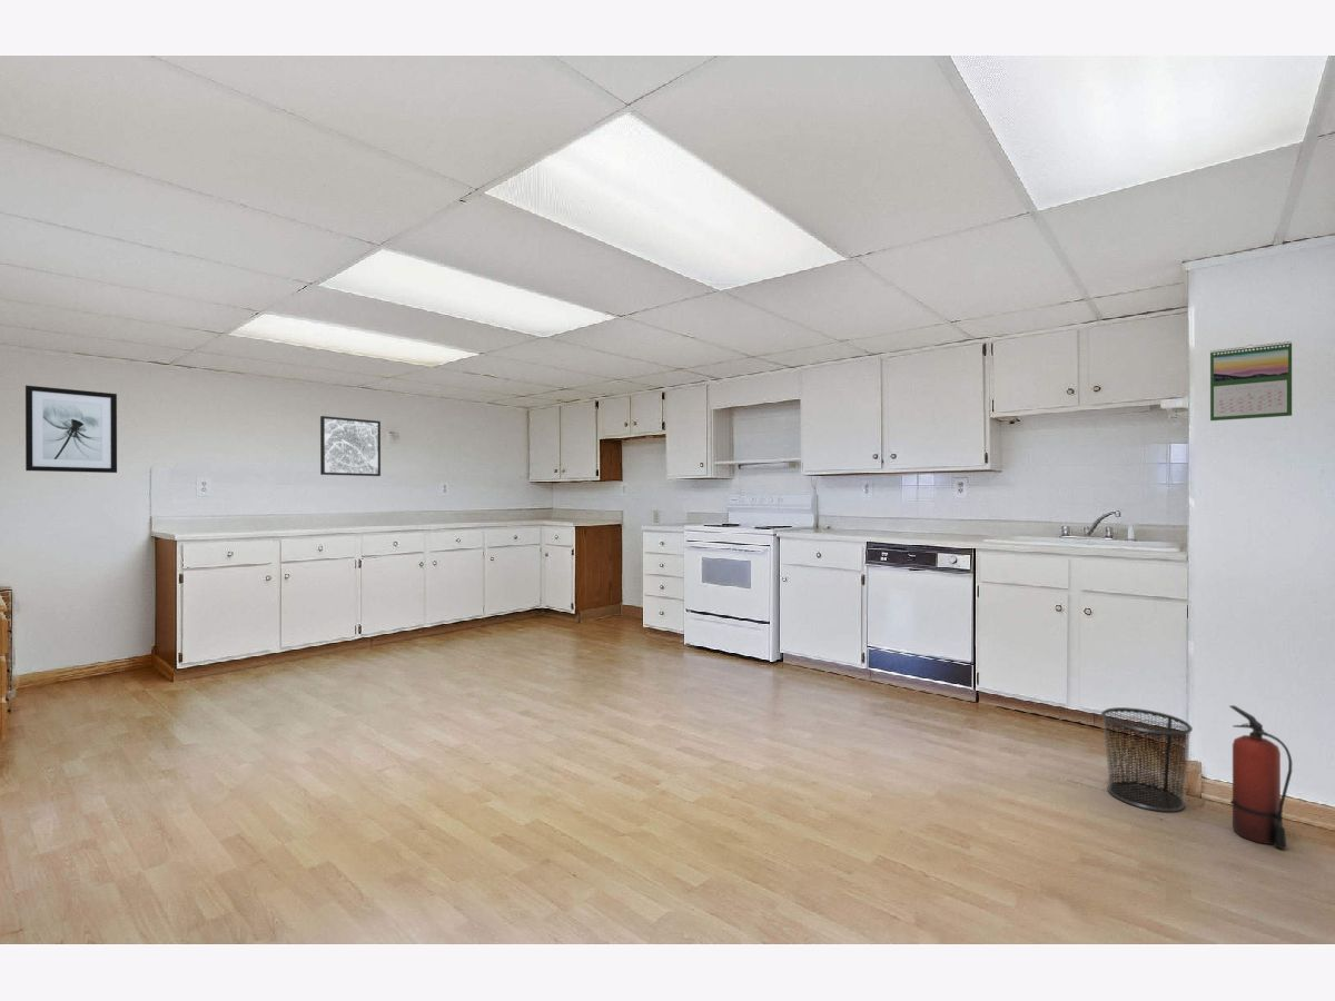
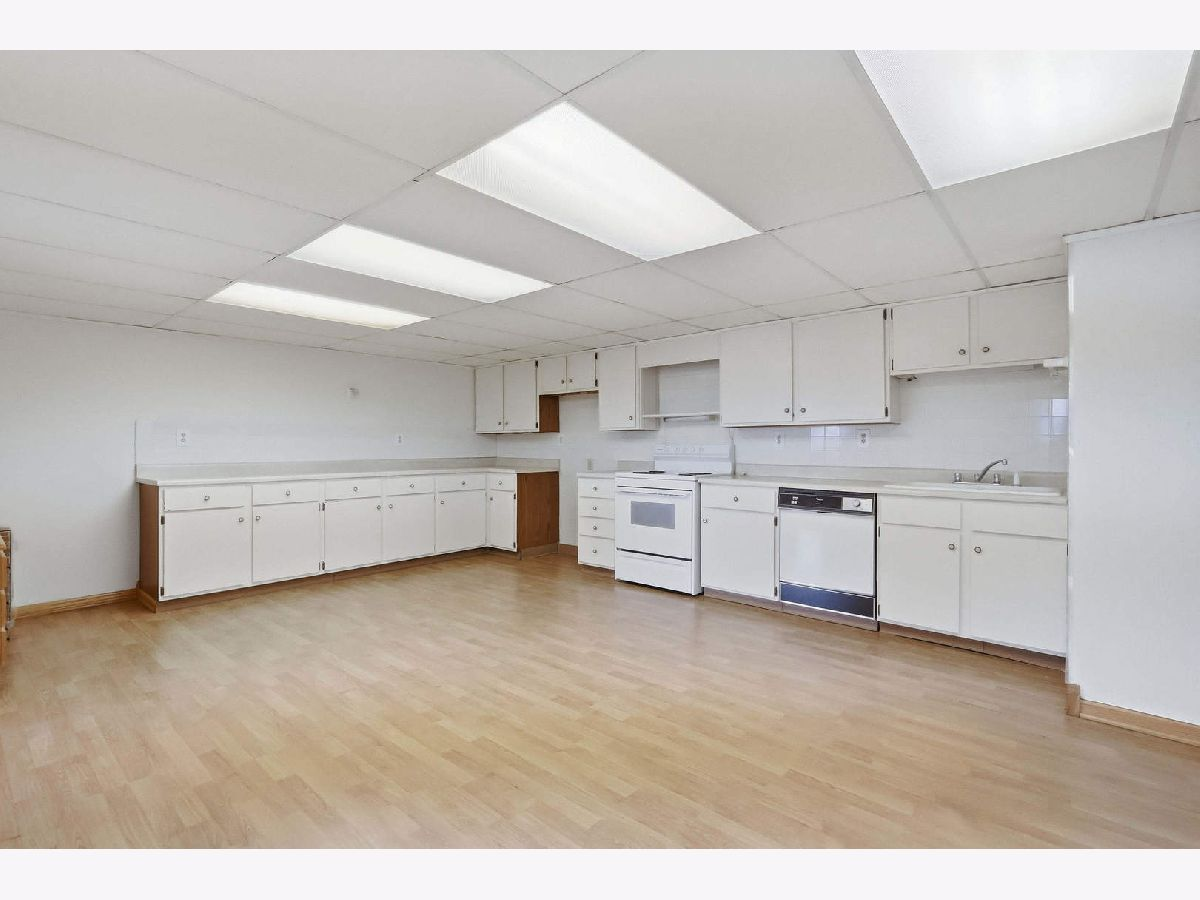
- wall art (72, 430)
- fire extinguisher (1259, 776)
- wall art (350, 447)
- calendar (1249, 380)
- trash can (1145, 757)
